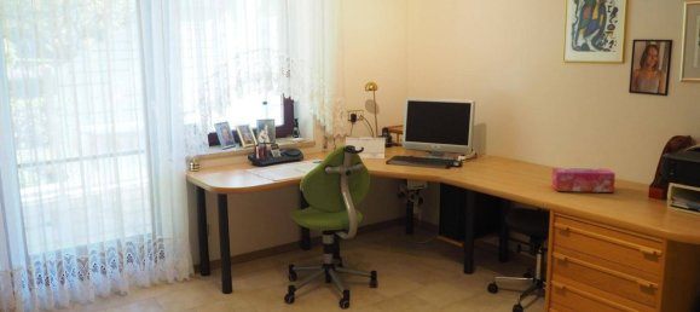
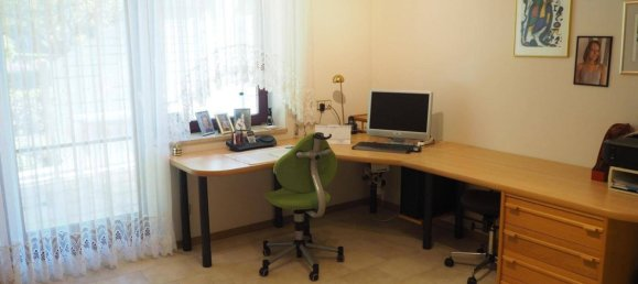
- tissue box (582, 179)
